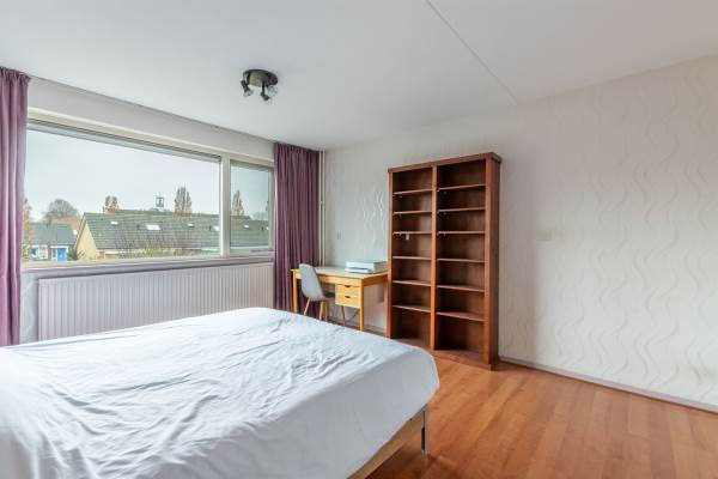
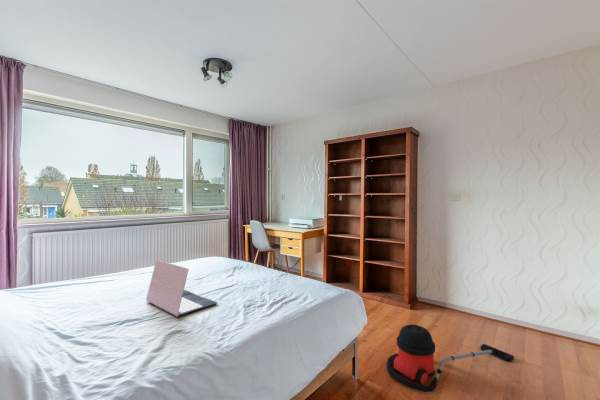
+ laptop (181, 282)
+ vacuum cleaner (456, 355)
